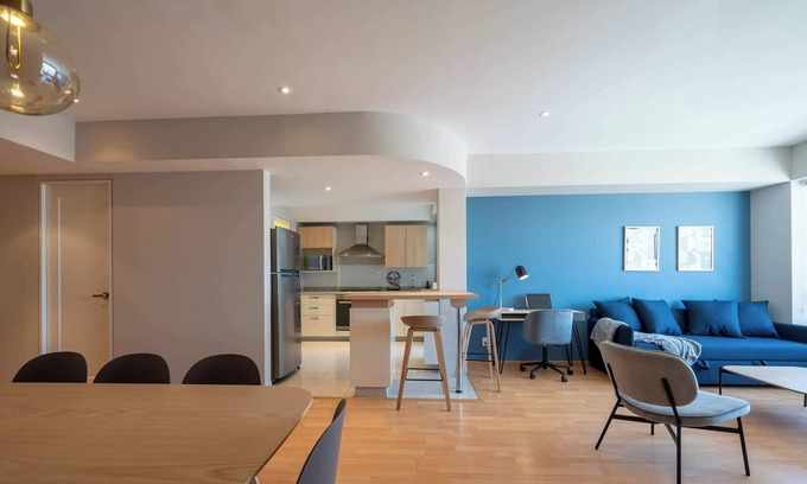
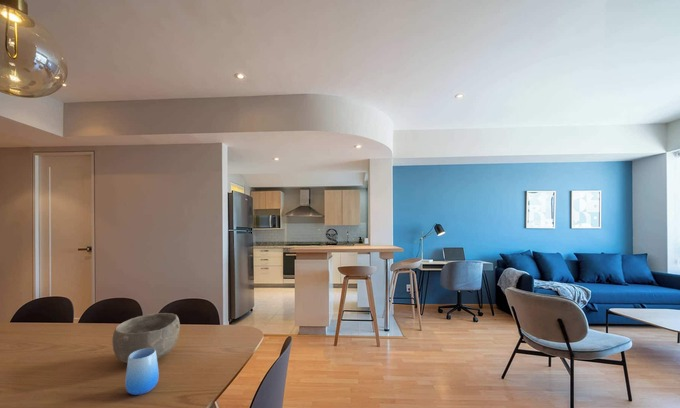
+ bowl (148, 339)
+ cup (142, 371)
